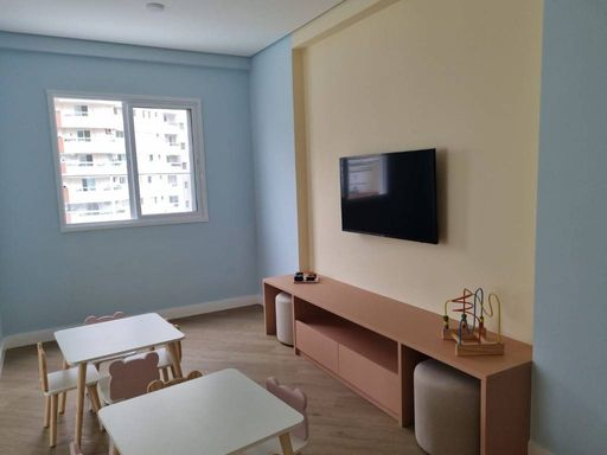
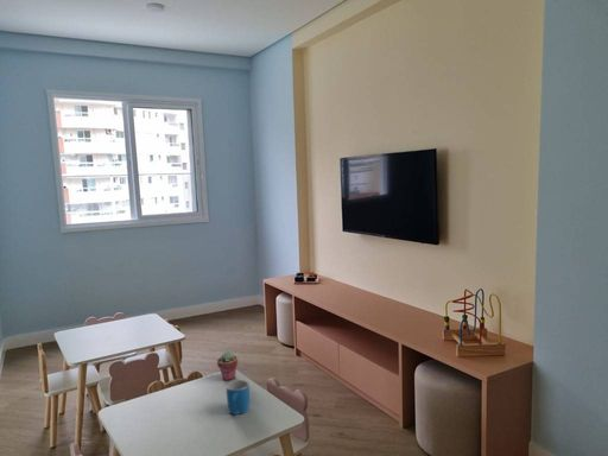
+ potted succulent (227, 363)
+ mug (236, 399)
